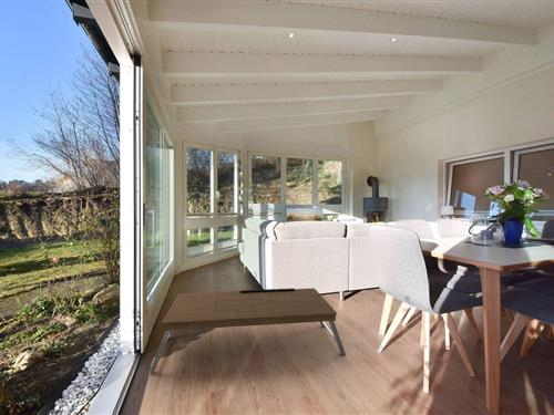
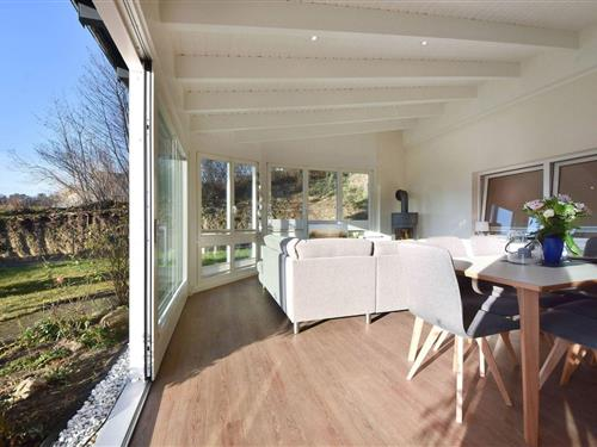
- coffee table (250, 323)
